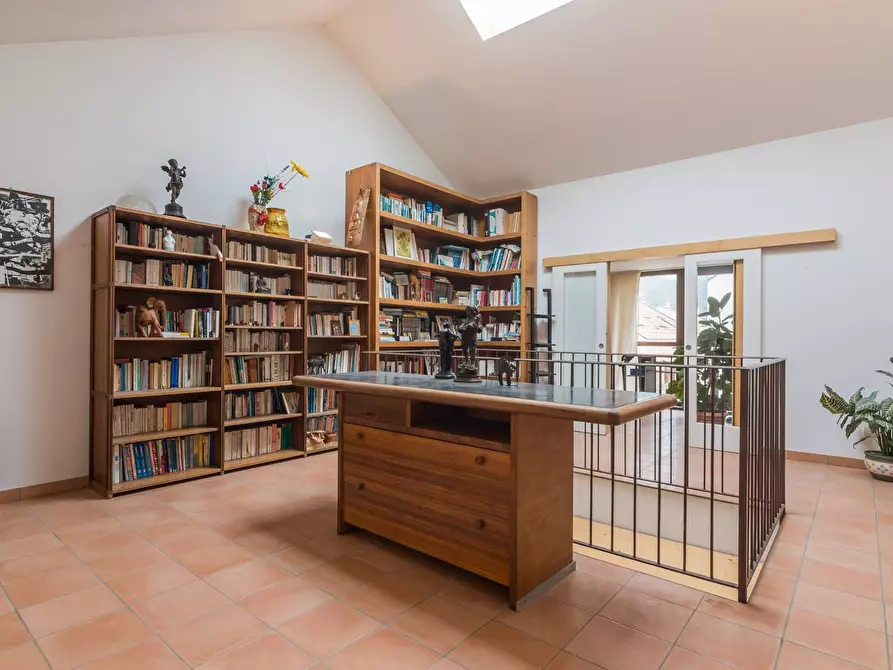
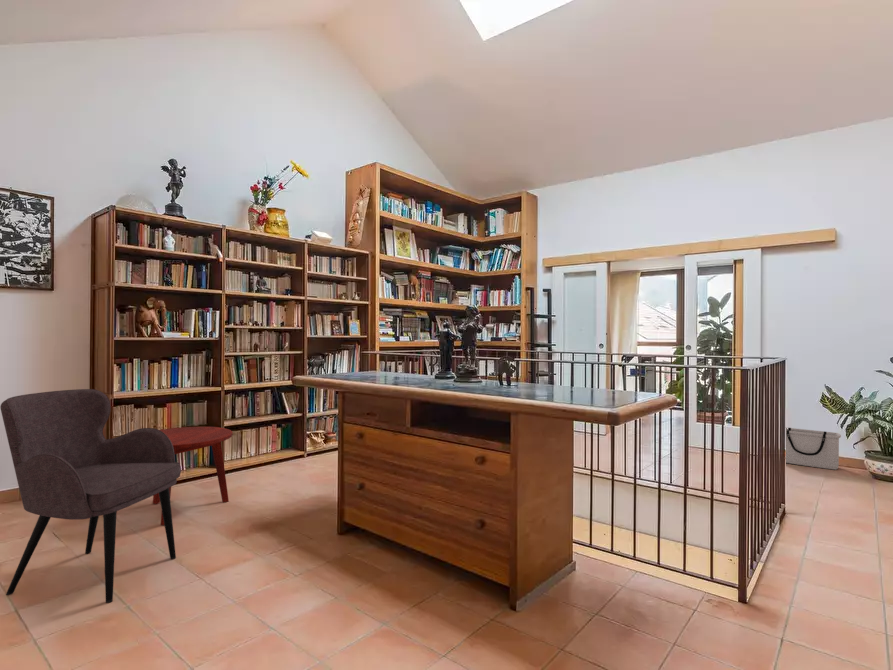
+ storage bin (806, 447)
+ side table (178, 453)
+ armchair (90, 484)
